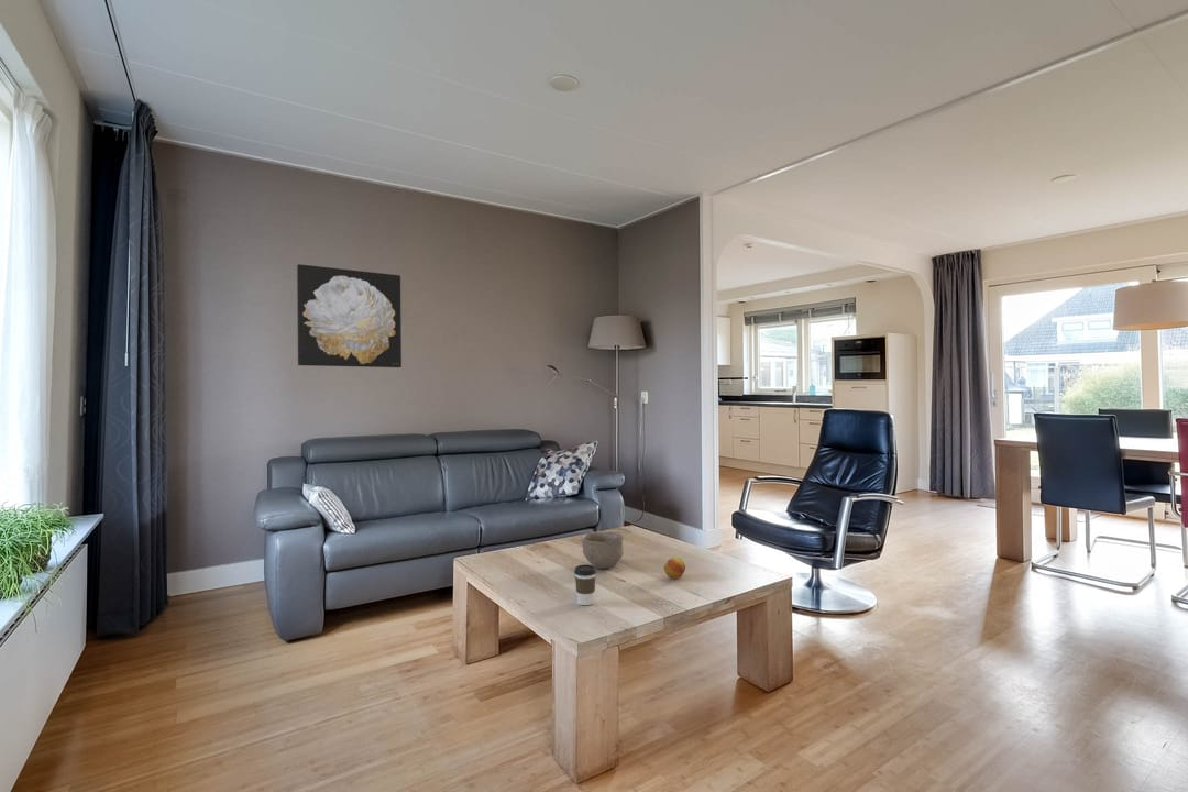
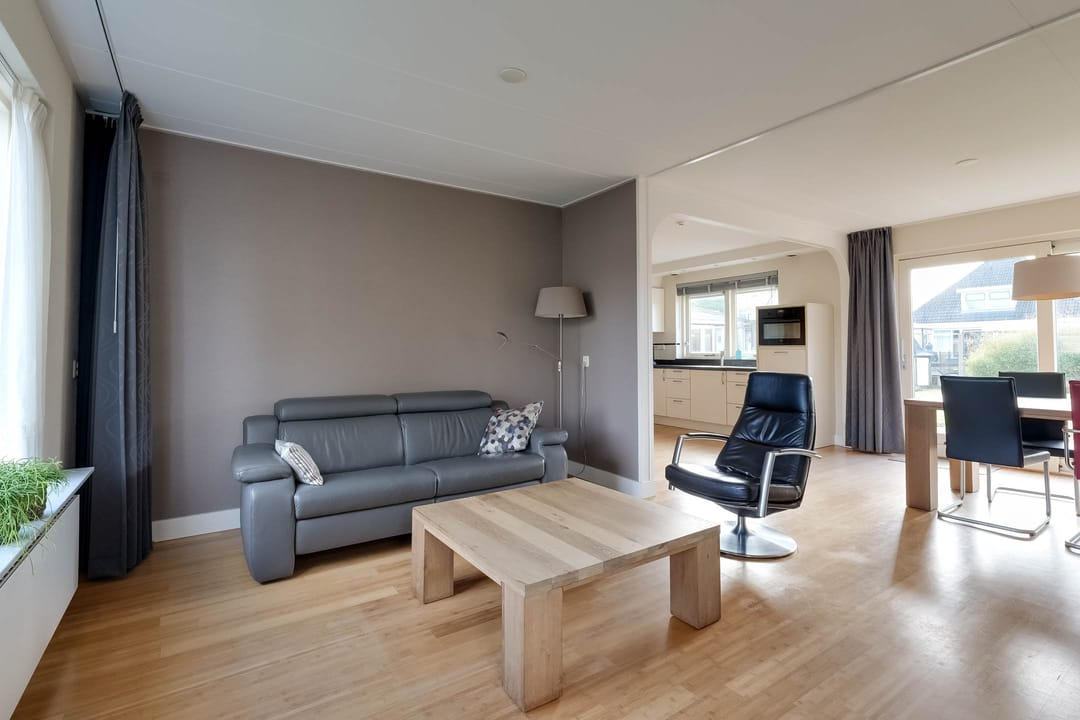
- wall art (351, 318)
- coffee cup (585, 584)
- fruit (674, 568)
- bowl (603, 551)
